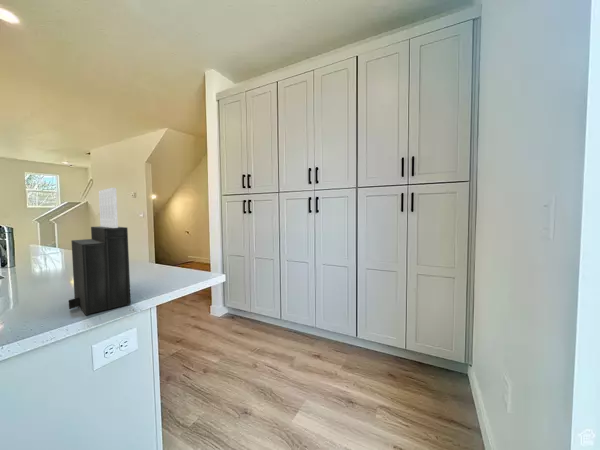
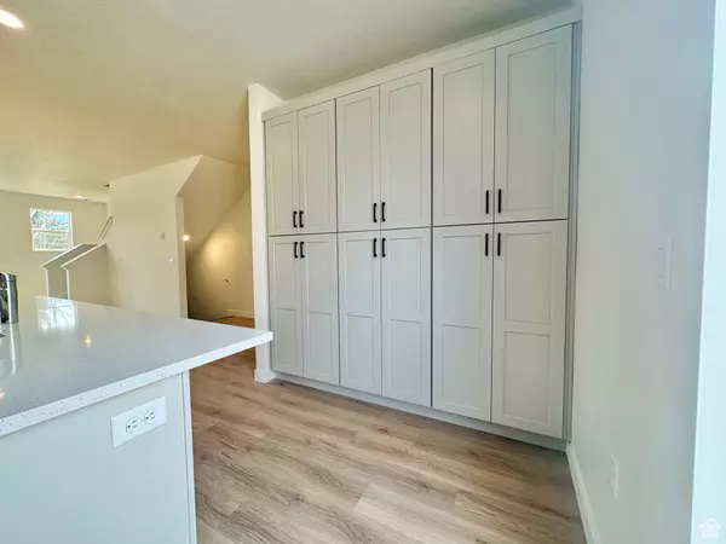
- knife block (94, 246)
